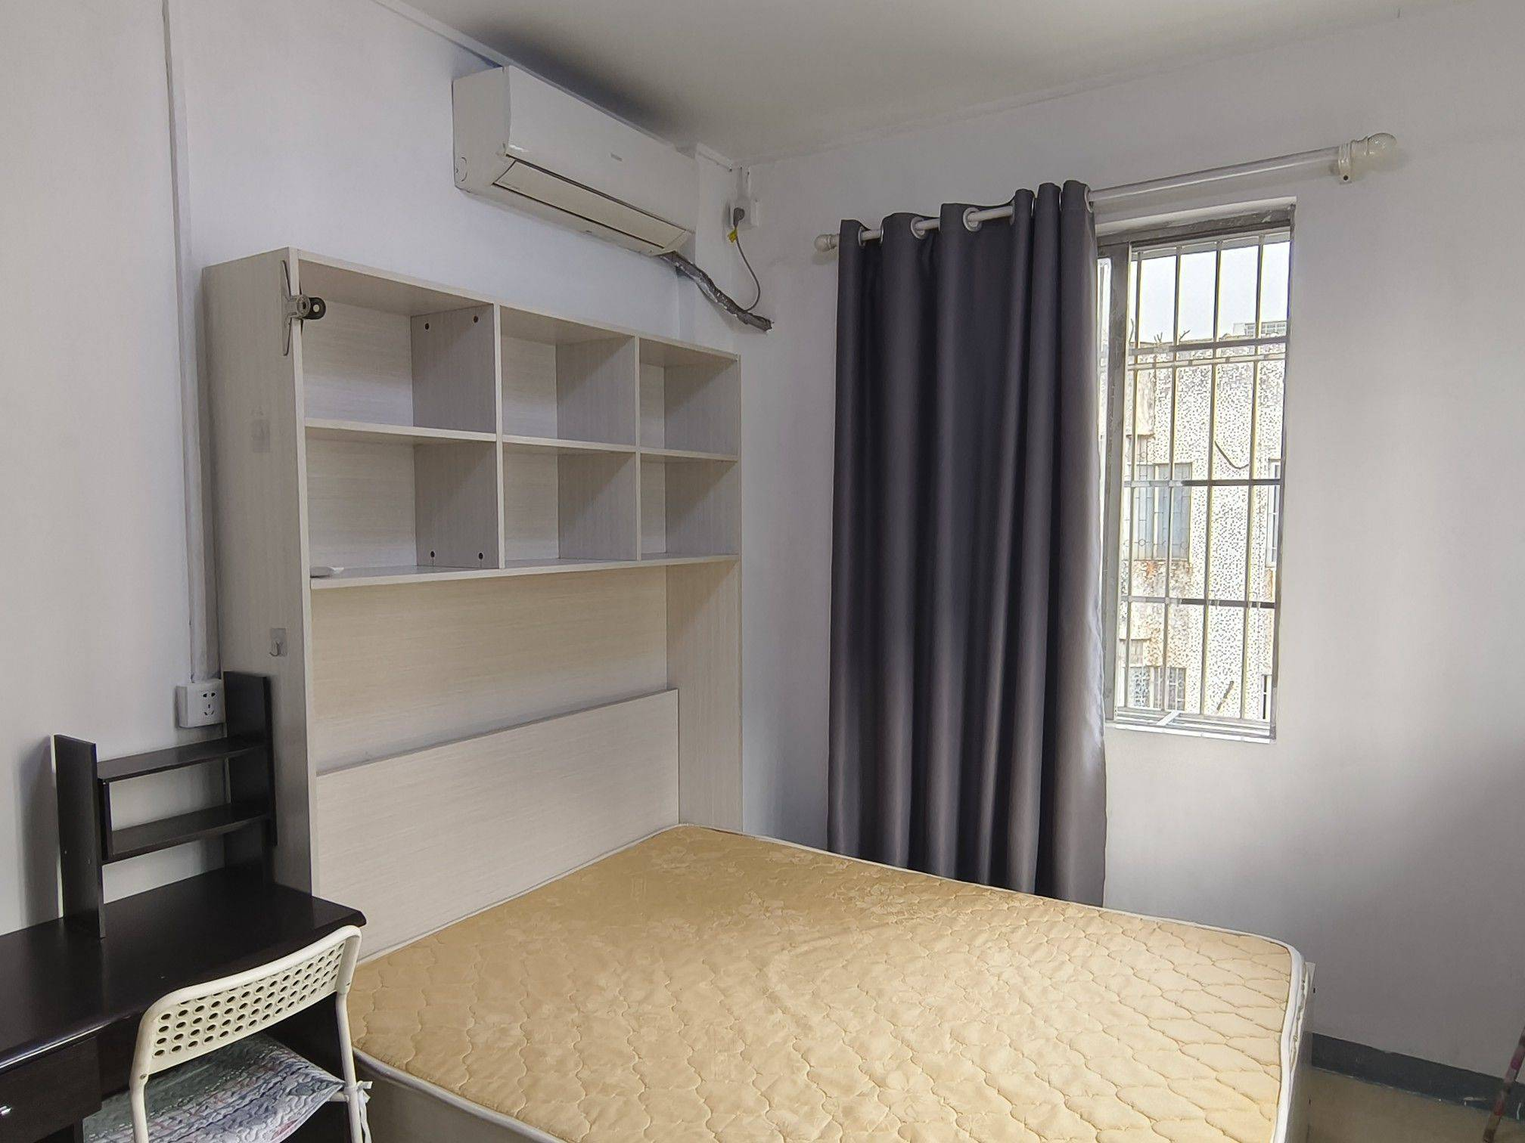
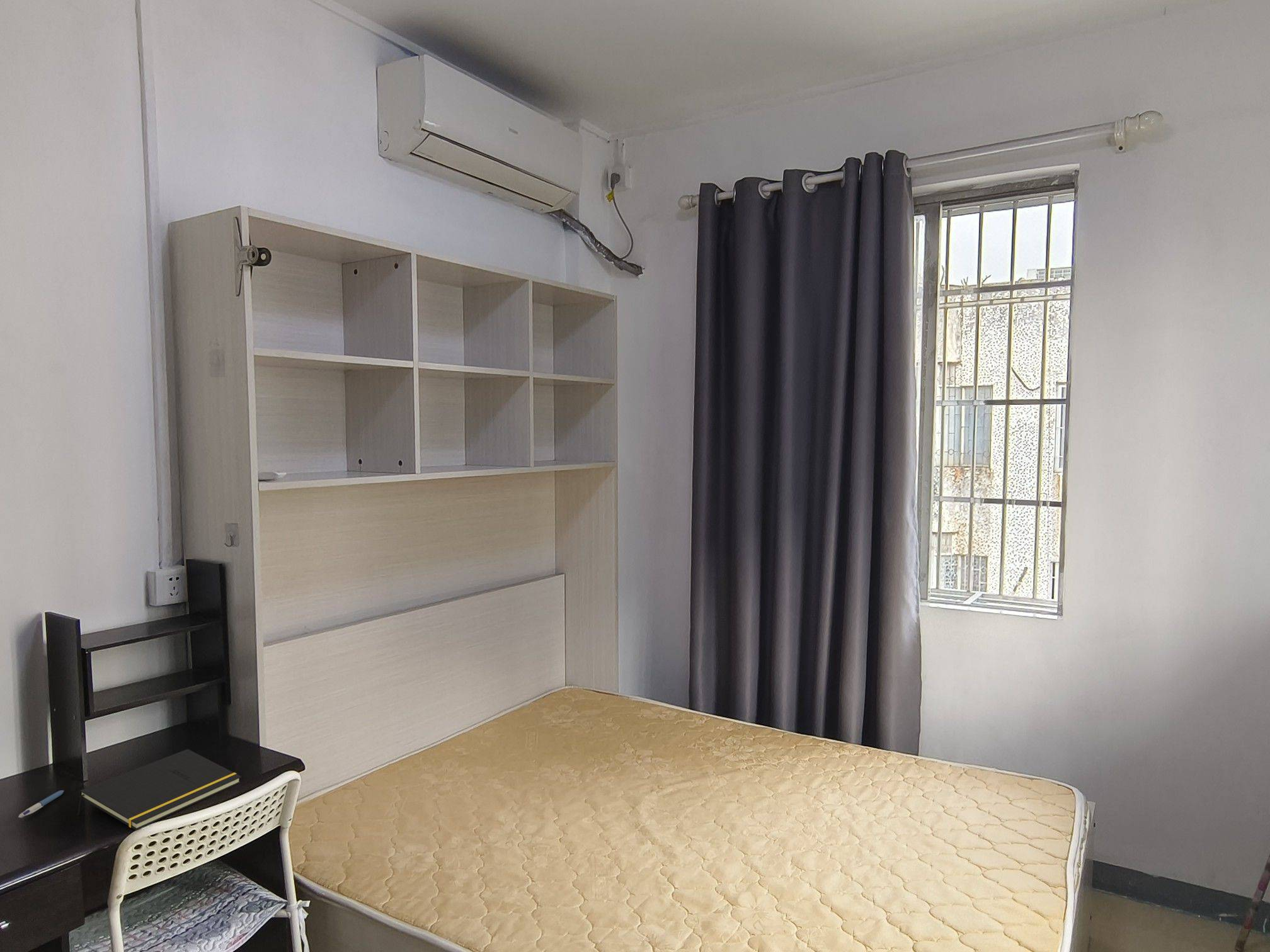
+ notepad (163, 786)
+ pen (43, 803)
